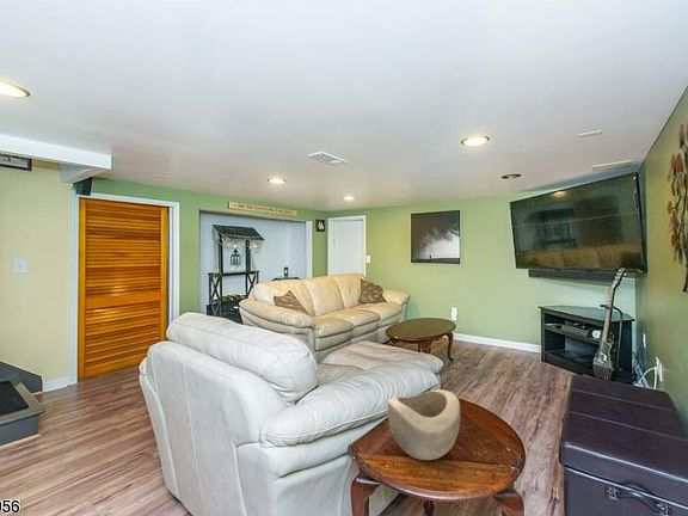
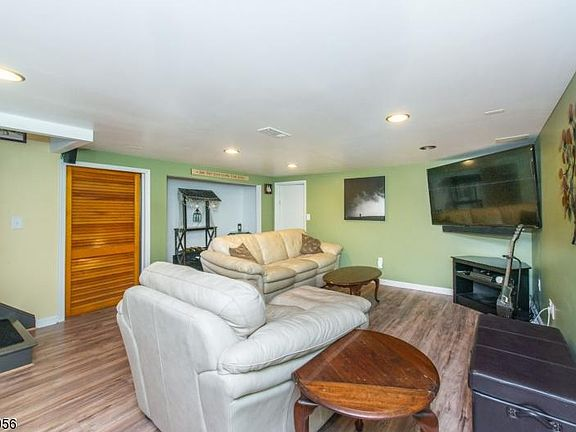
- decorative bowl (423, 423)
